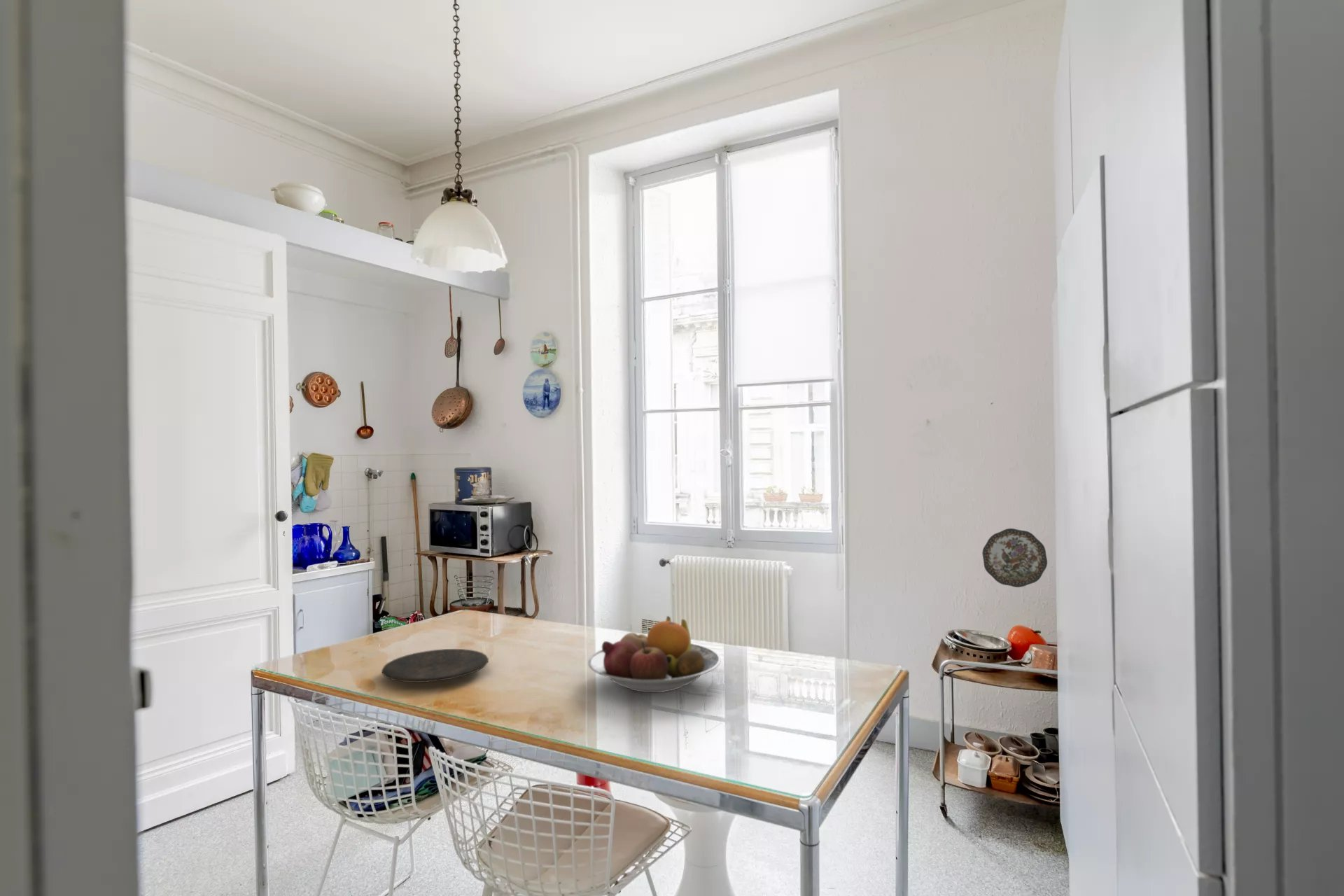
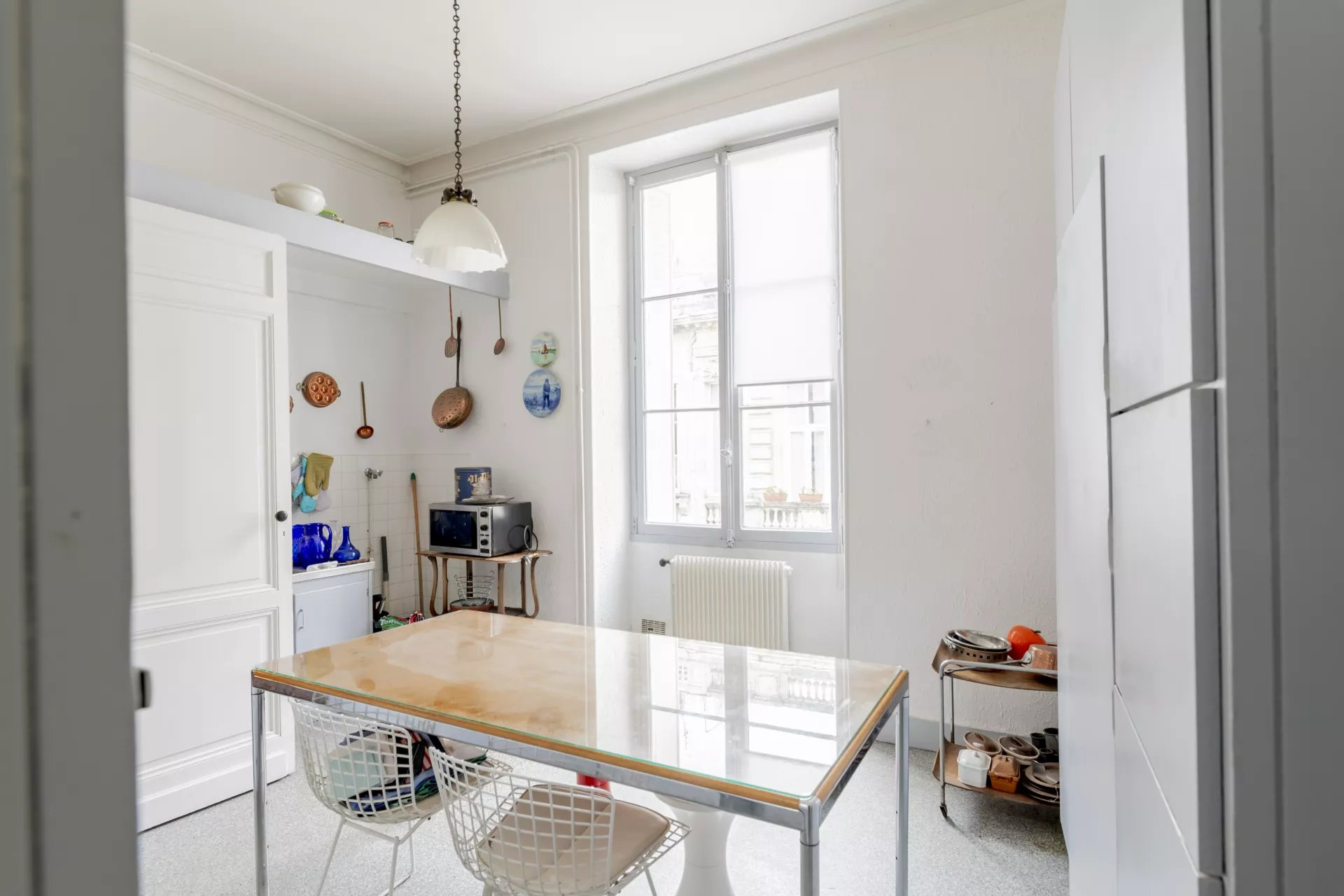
- decorative plate (1014, 557)
- fruit bowl (654, 653)
- plate (436, 668)
